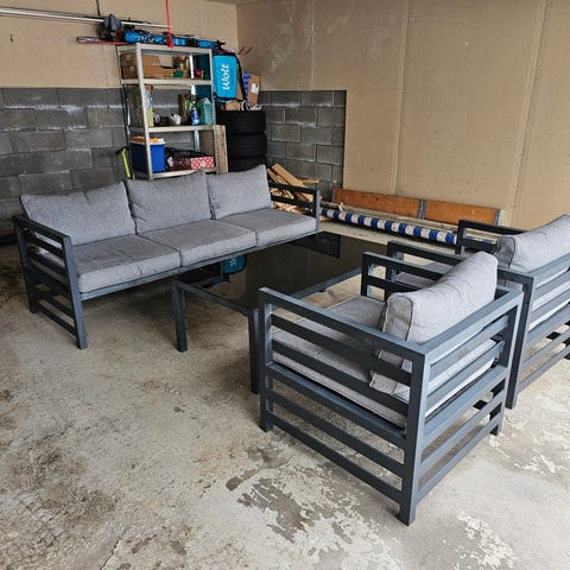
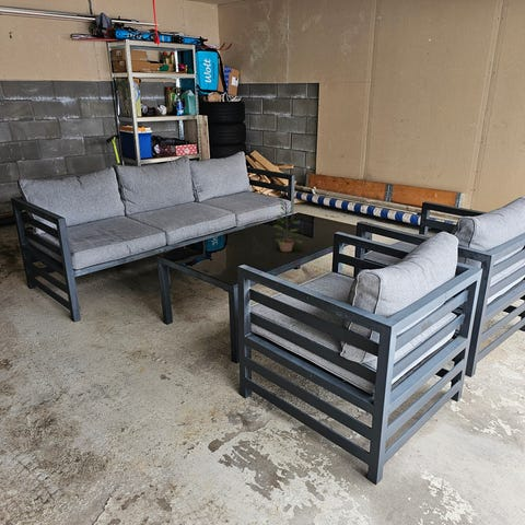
+ plant (288, 224)
